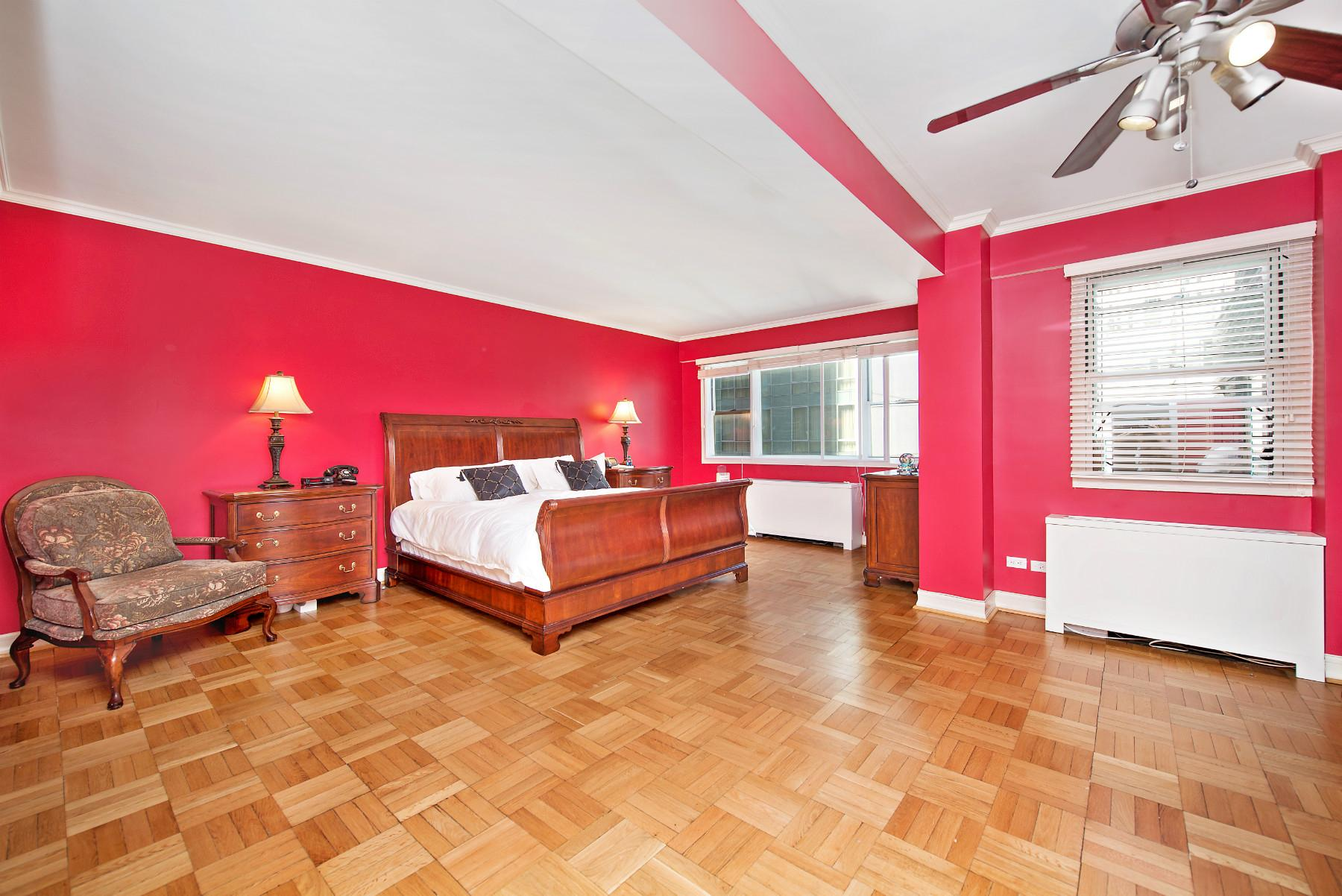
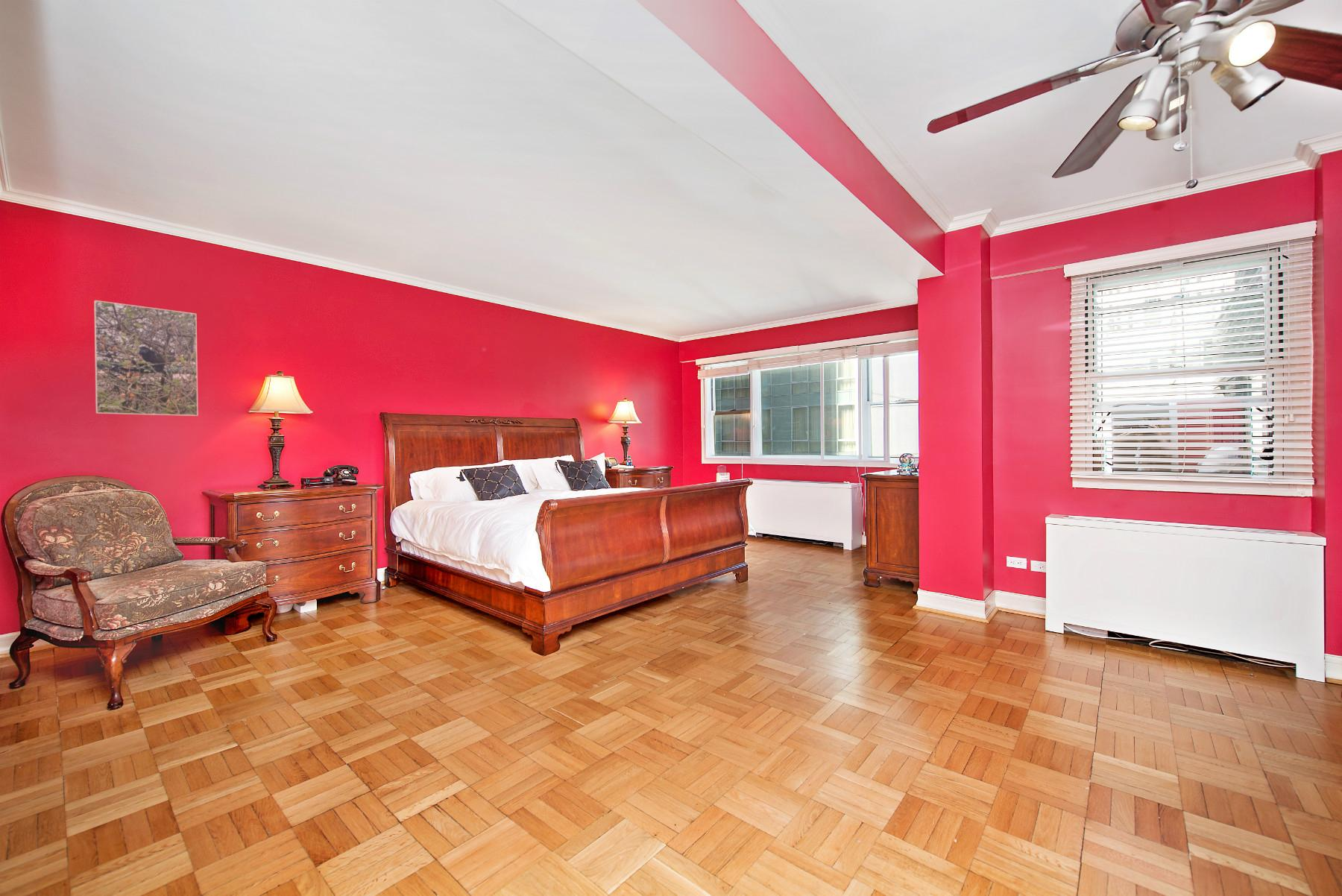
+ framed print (148, 361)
